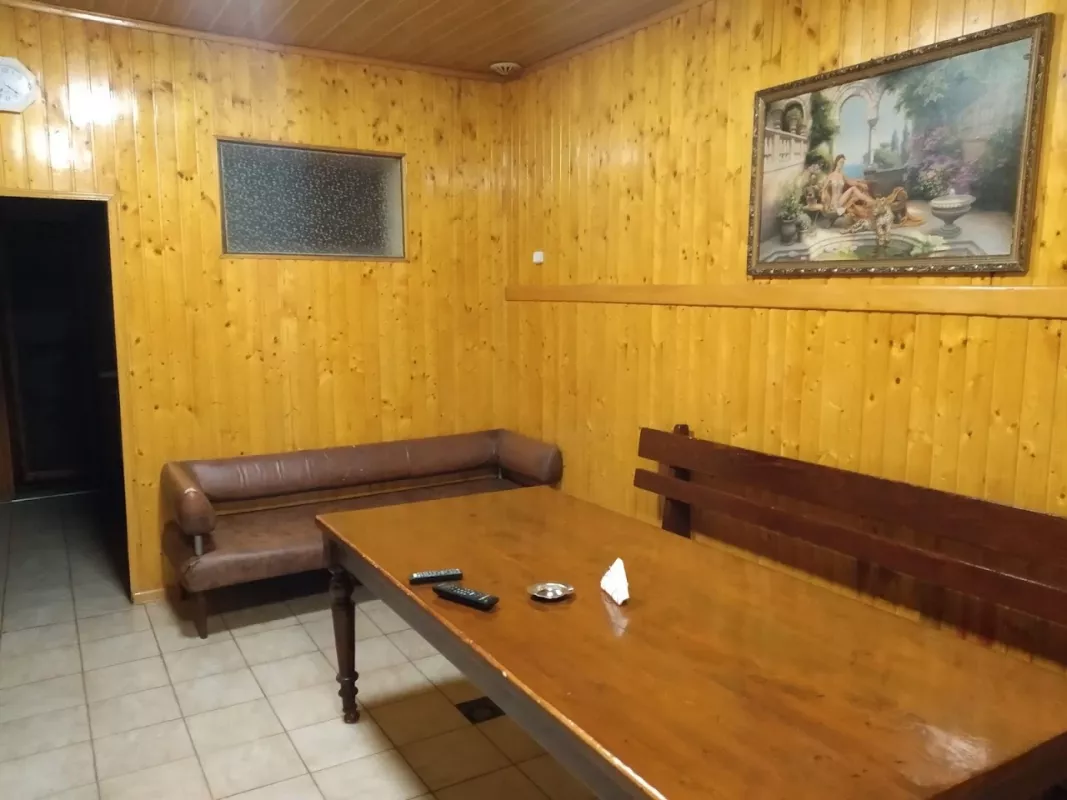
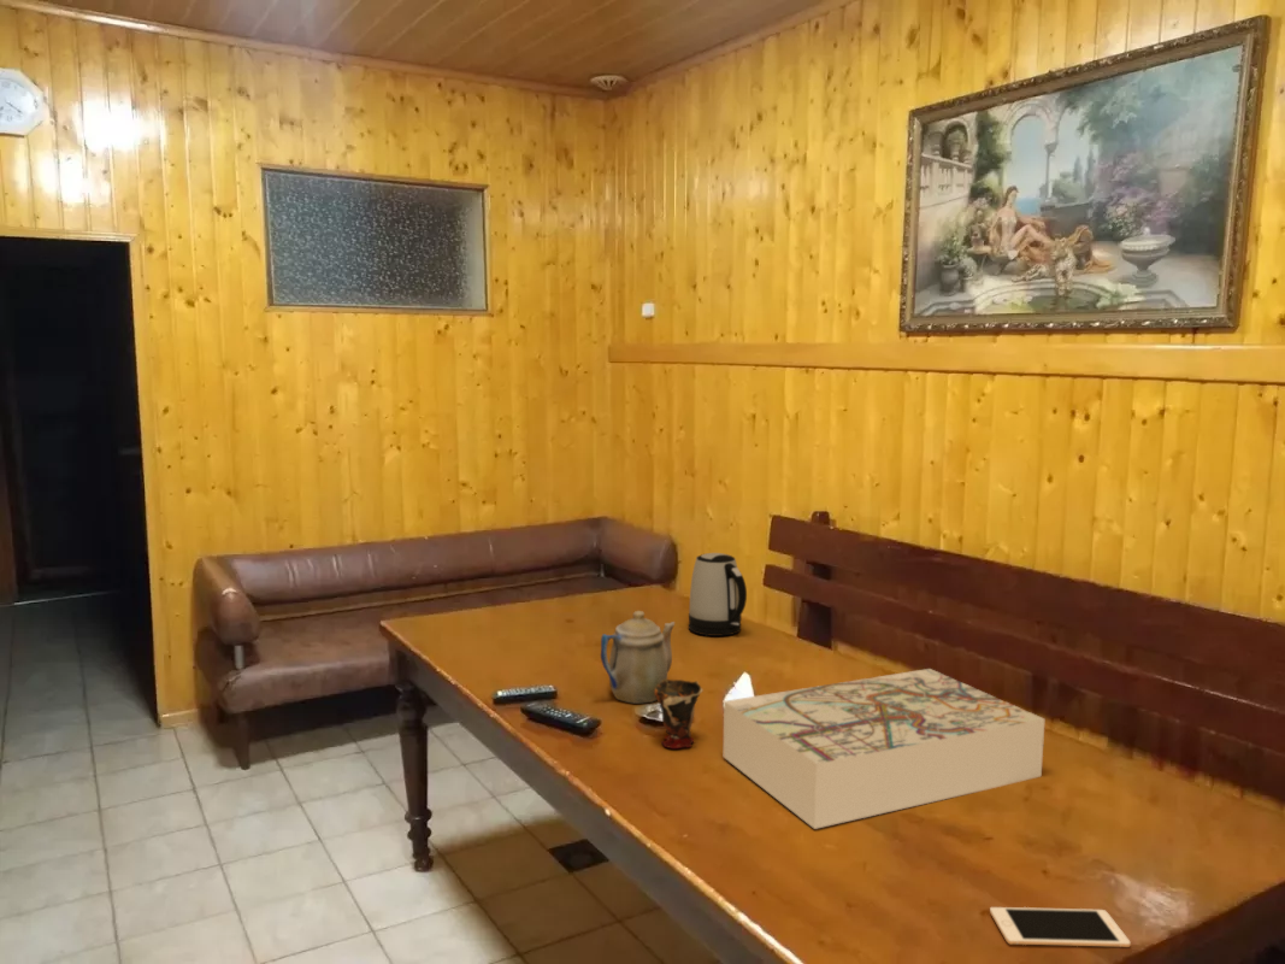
+ board game (879, 737)
+ teapot (637, 653)
+ cell phone (1057, 925)
+ cup (678, 713)
+ kettle (720, 593)
